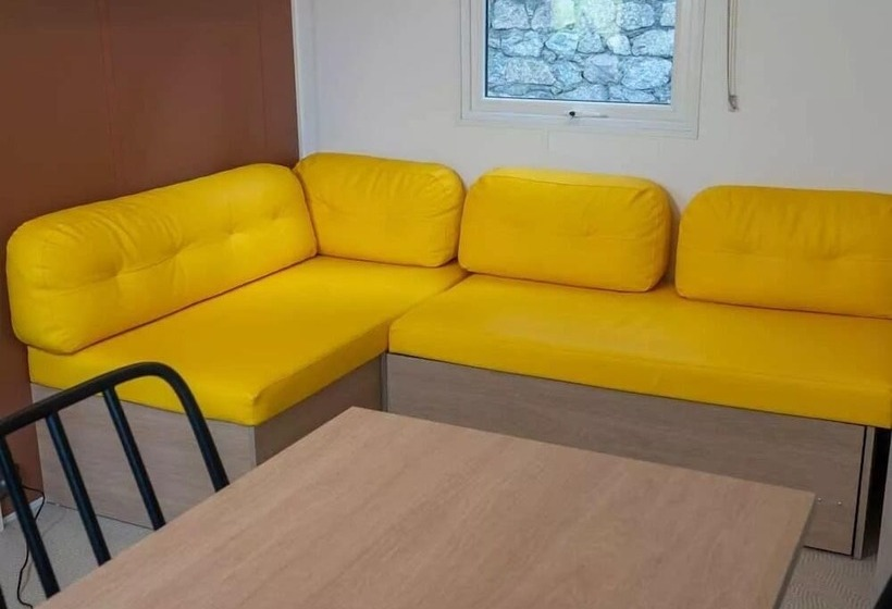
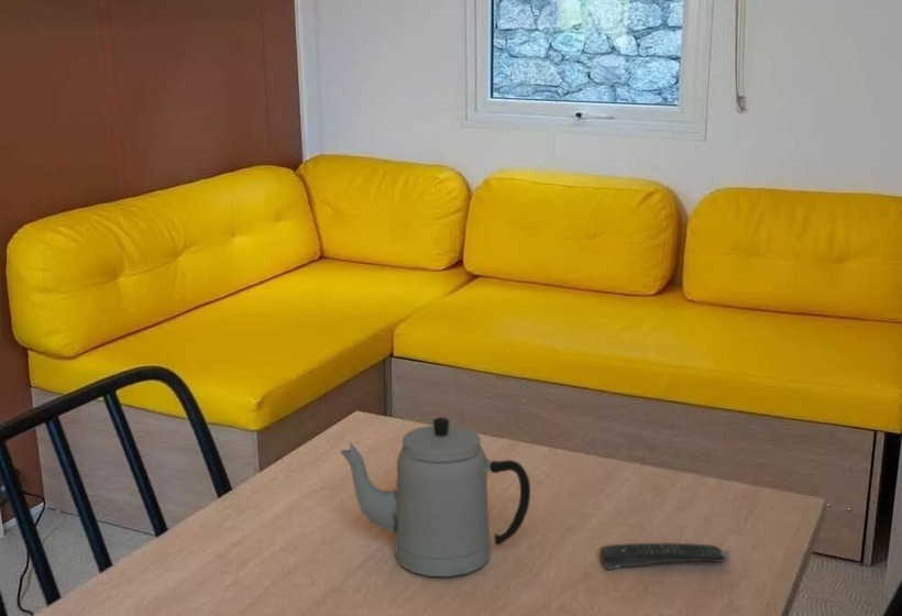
+ teapot (435, 487)
+ remote control (664, 553)
